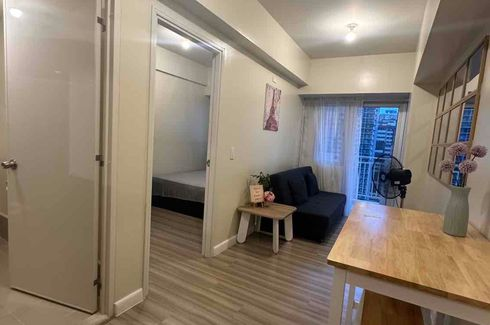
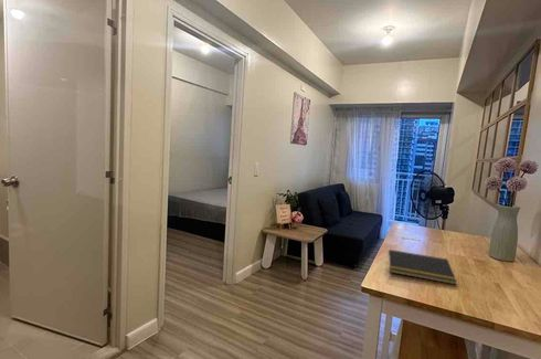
+ notepad (420, 265)
